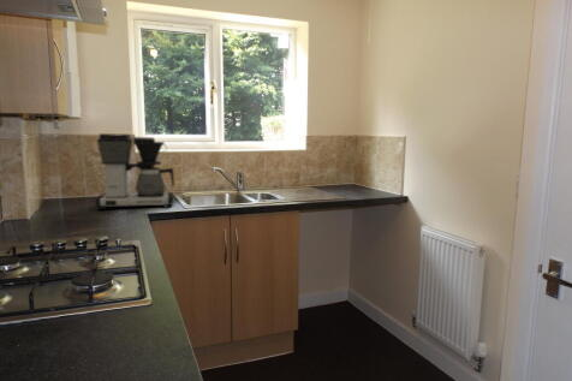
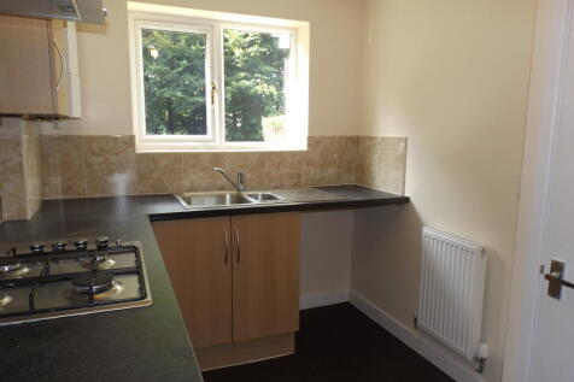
- coffee maker (137, 167)
